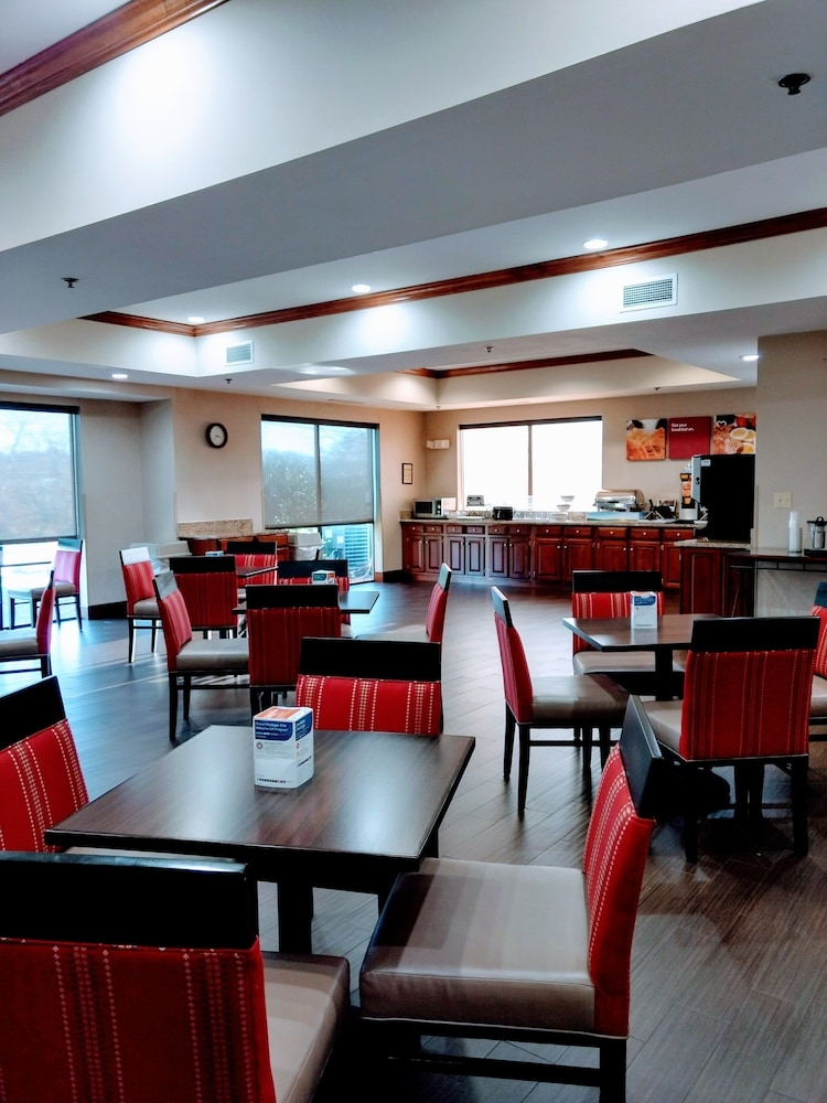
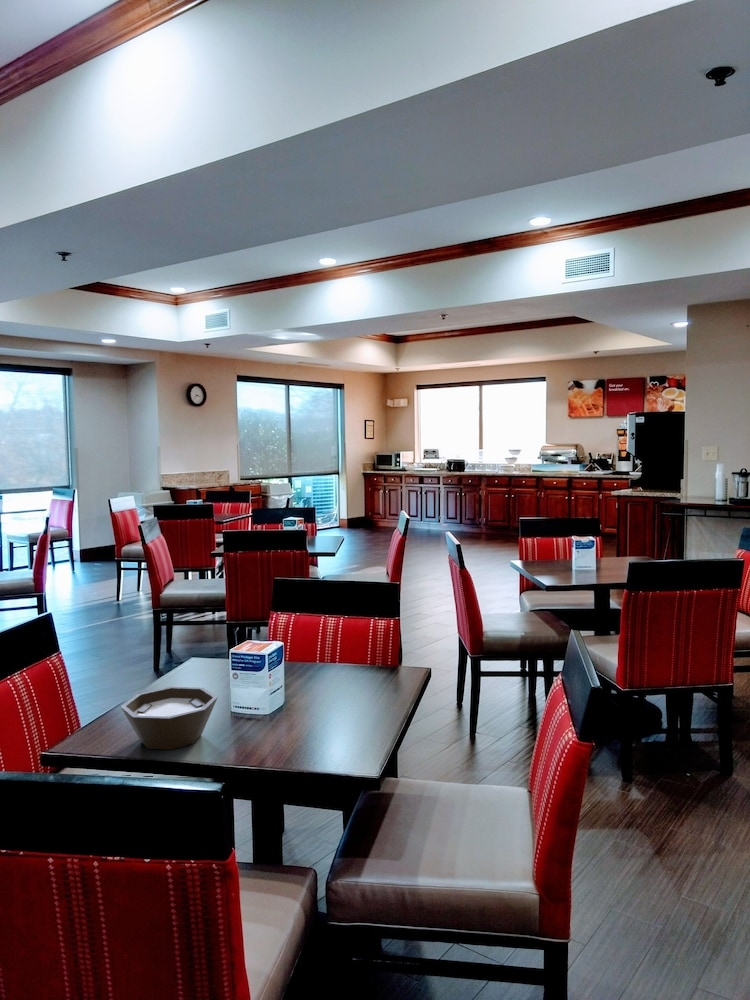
+ bowl (170, 719)
